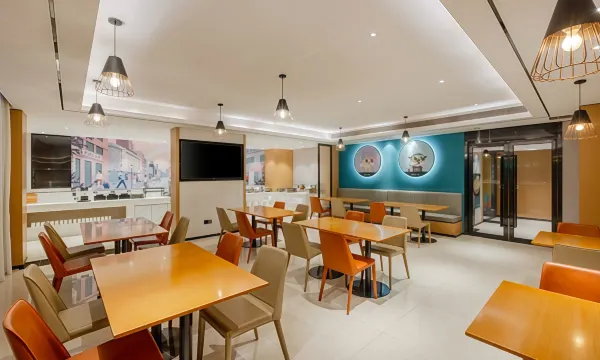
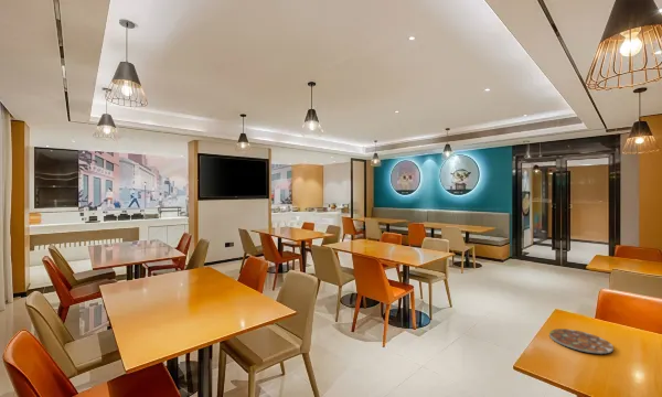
+ plate (579, 340)
